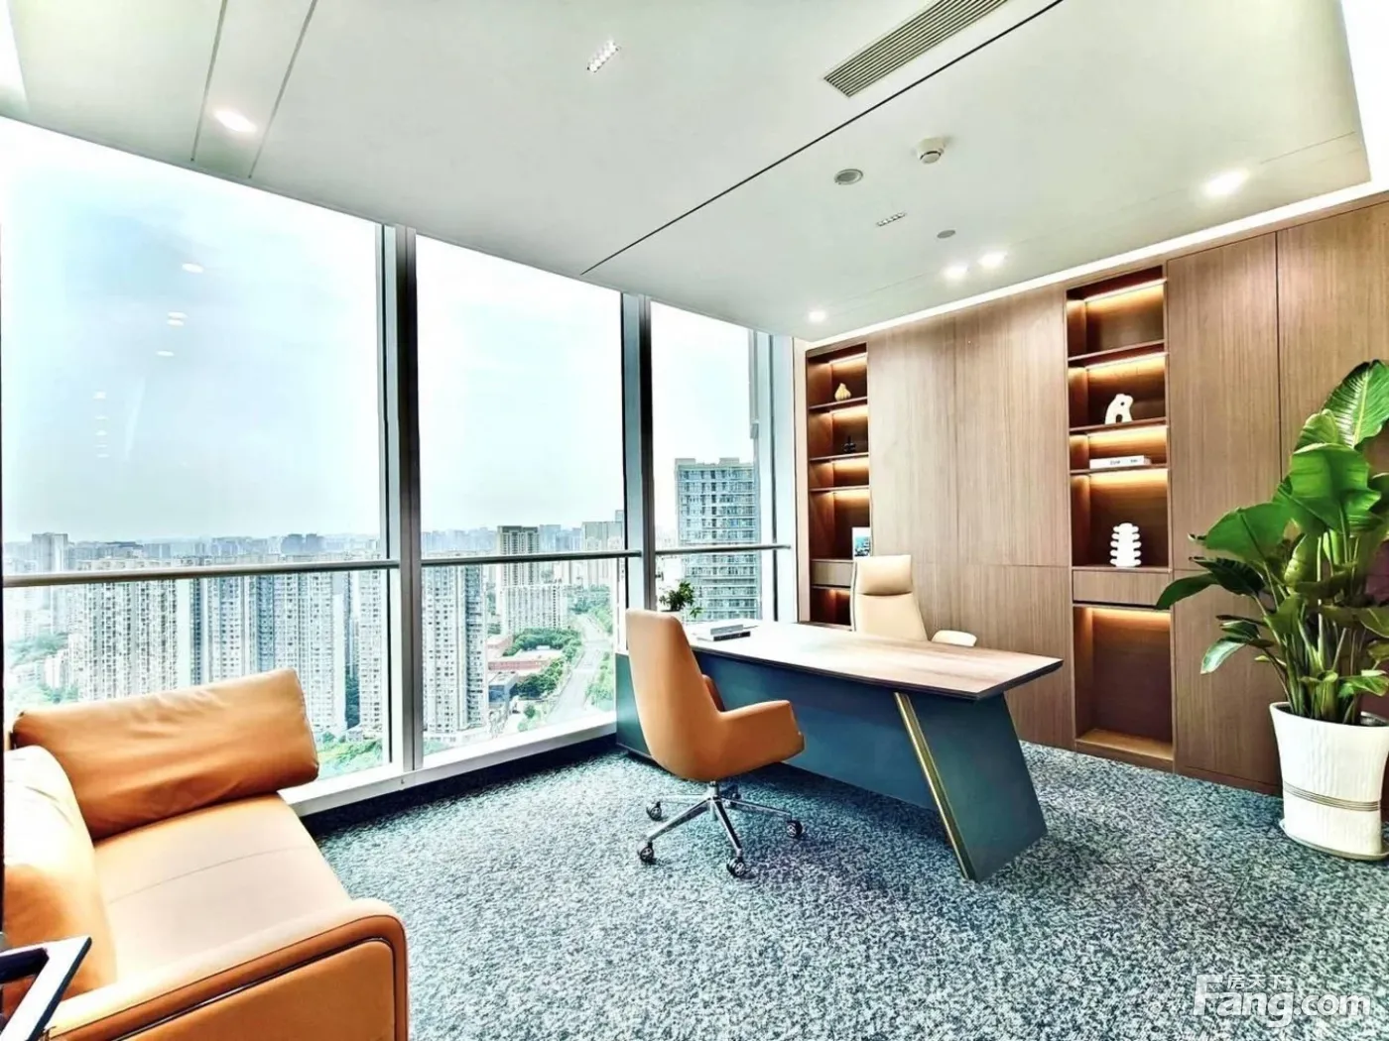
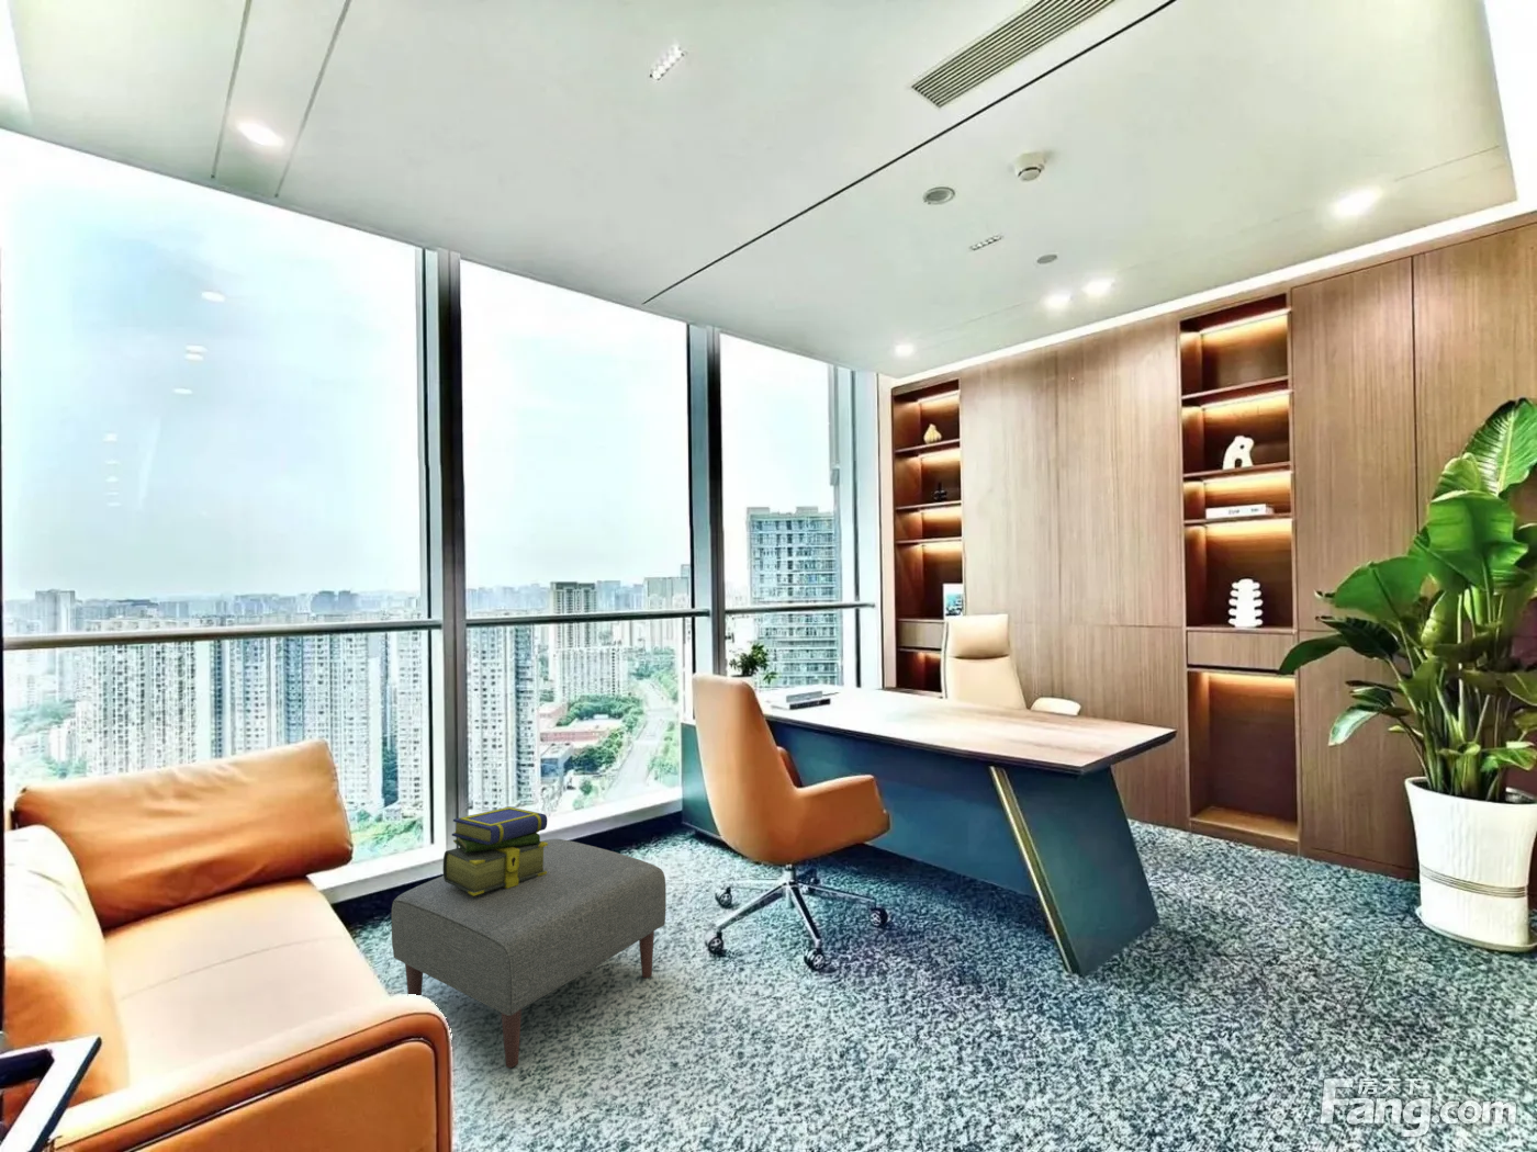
+ ottoman (534, 932)
+ stack of books (497, 845)
